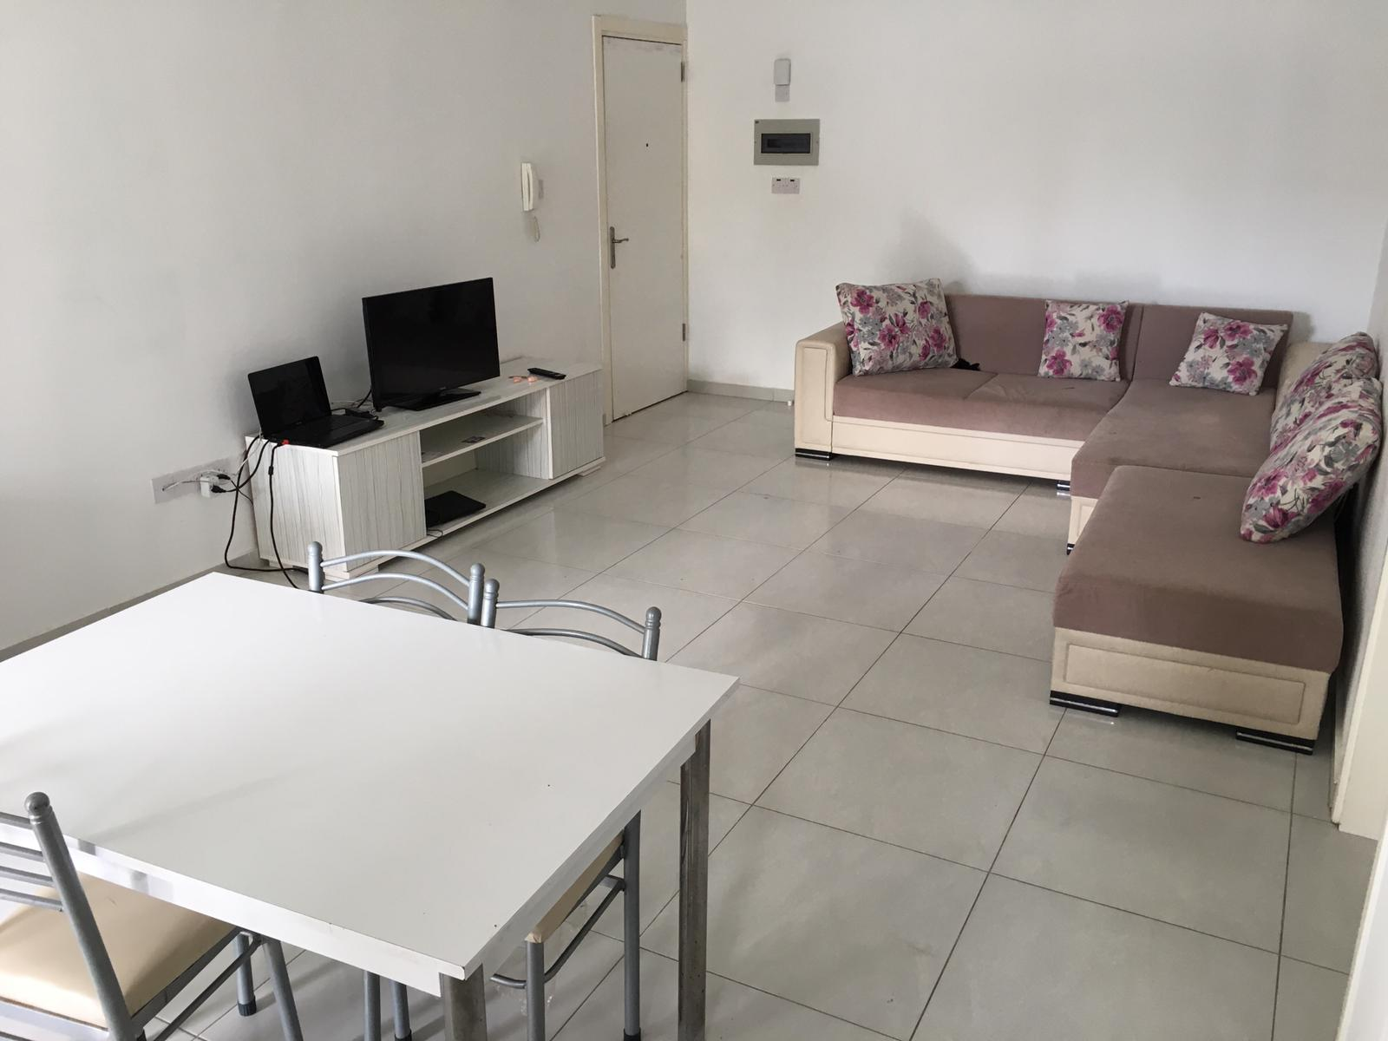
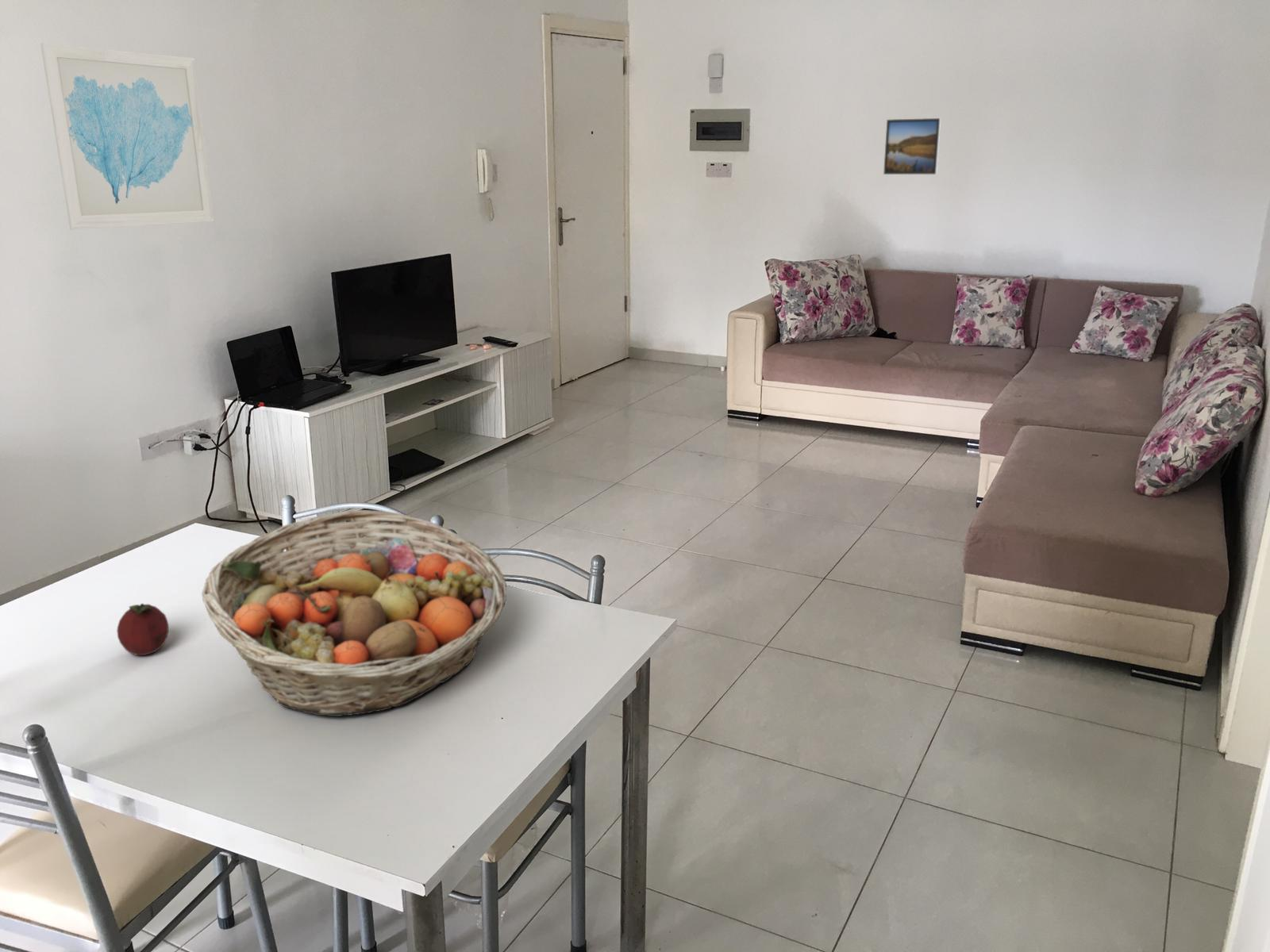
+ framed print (911, 146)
+ fruit basket (364, 606)
+ wall art (135, 140)
+ fruit (141, 626)
